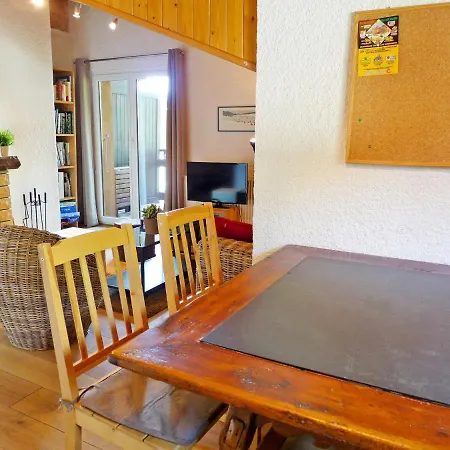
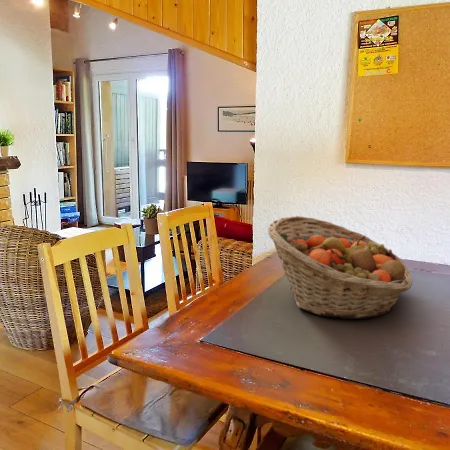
+ fruit basket (338, 261)
